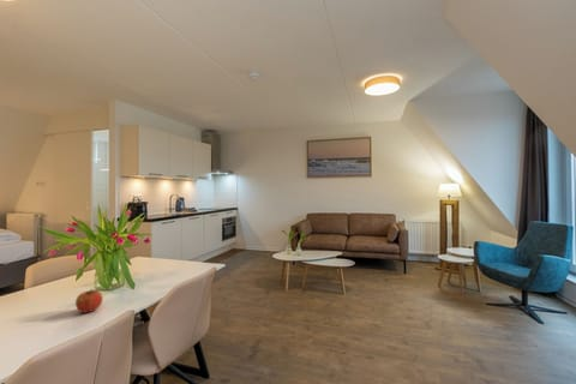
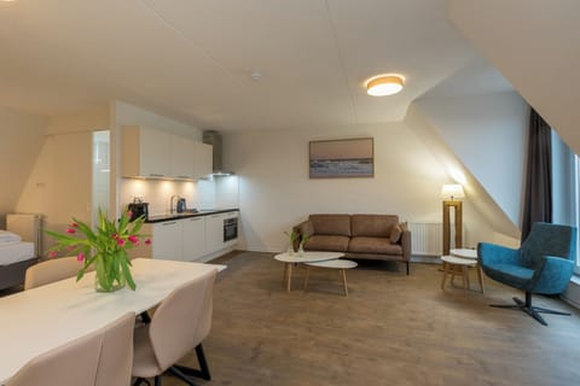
- fruit (89, 299)
